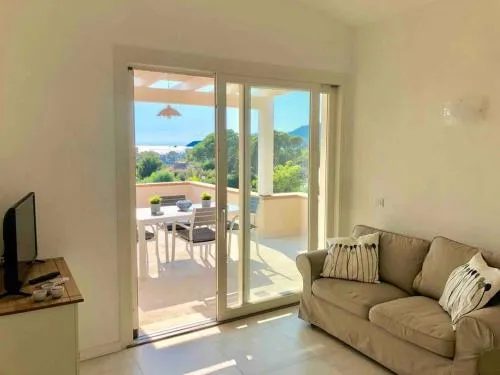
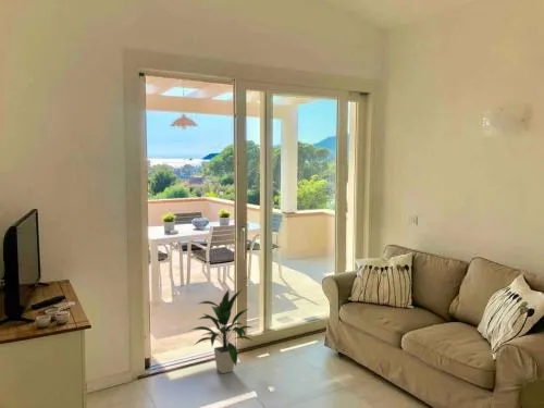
+ indoor plant (224, 331)
